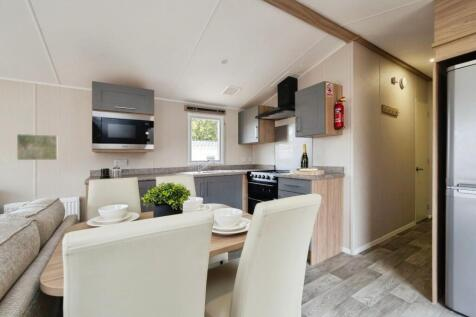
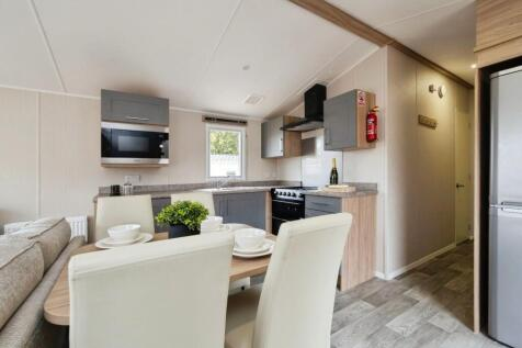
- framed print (38, 147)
